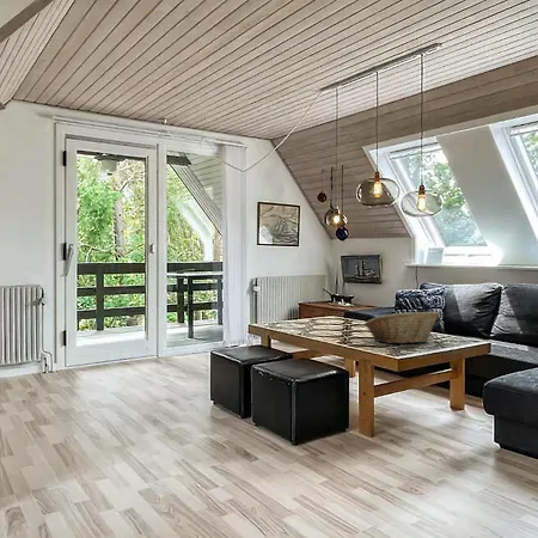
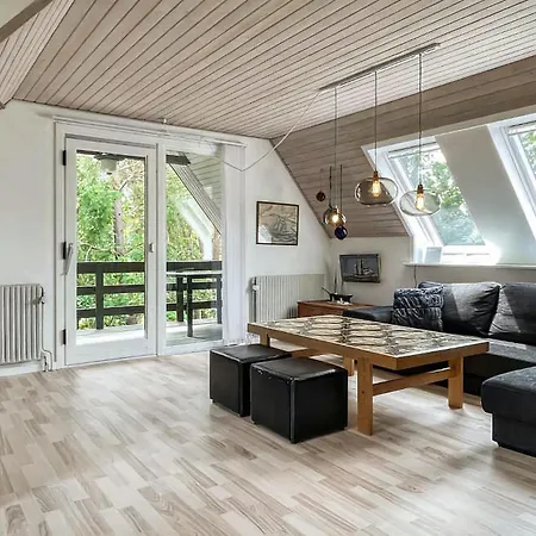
- fruit basket (402, 325)
